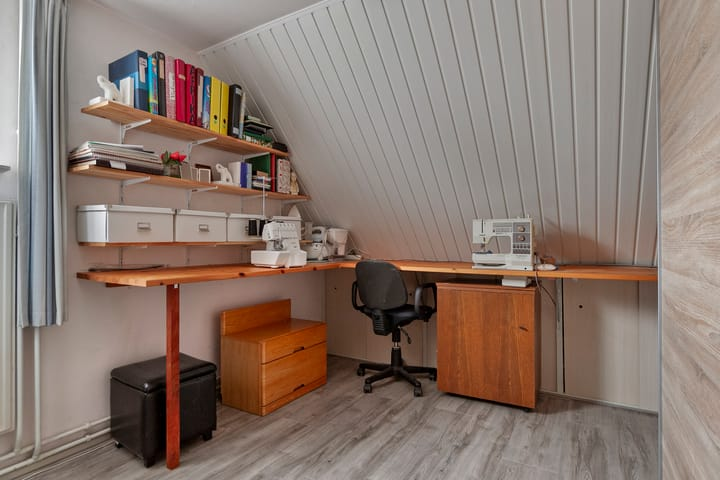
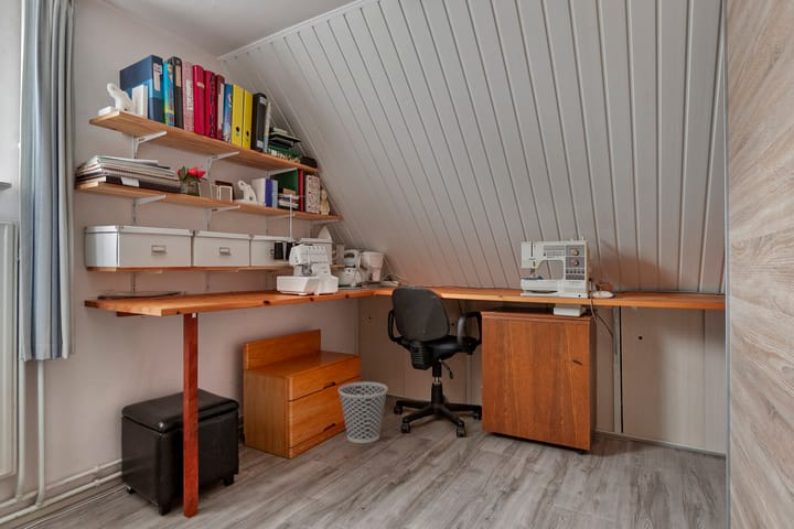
+ wastebasket (363, 412)
